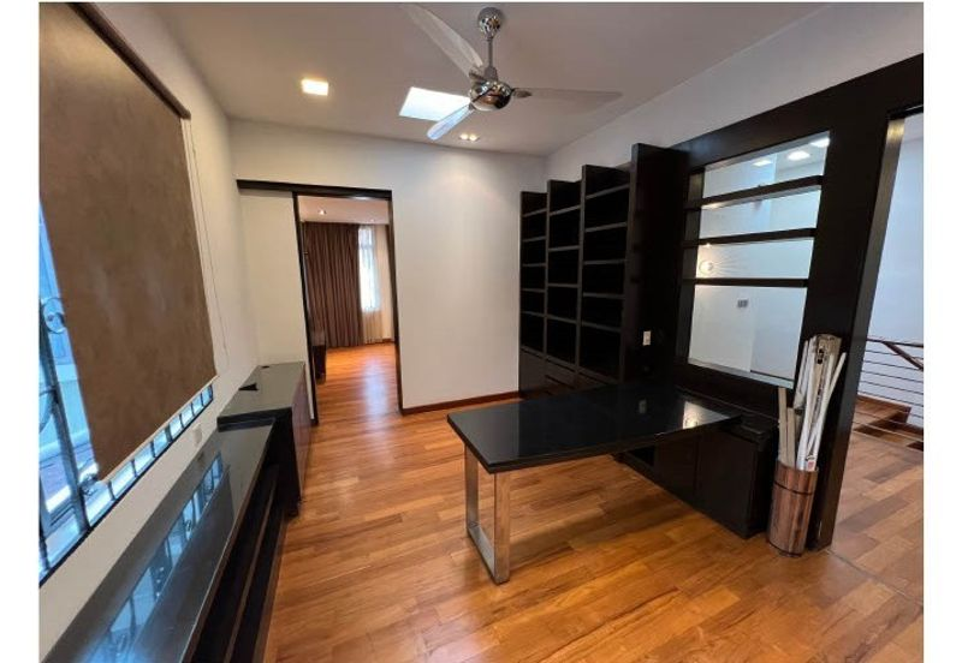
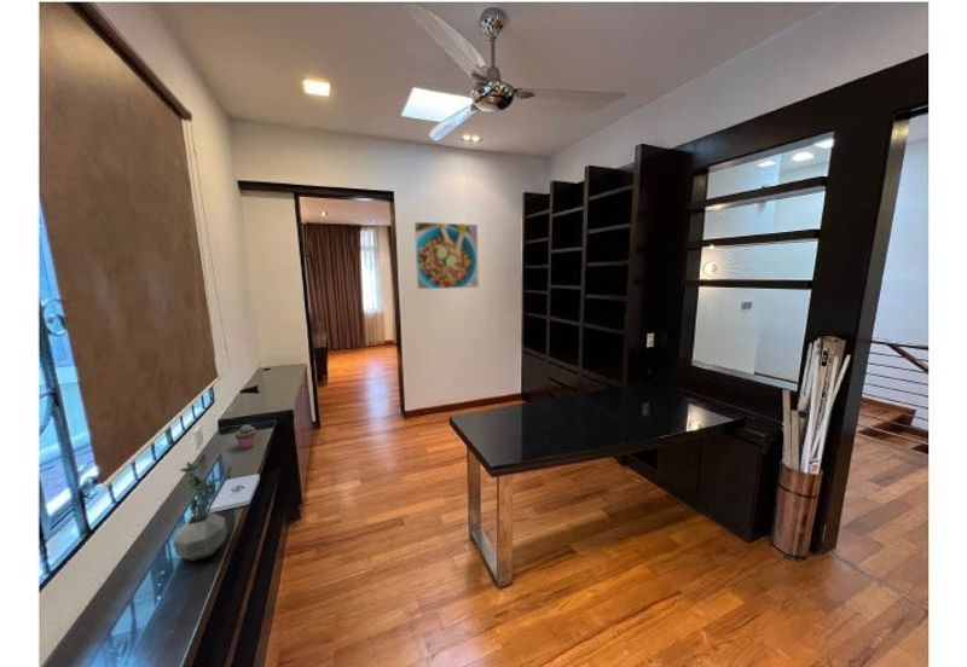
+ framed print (447, 256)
+ potted succulent (245, 435)
+ potted plant (198, 506)
+ notepad (237, 491)
